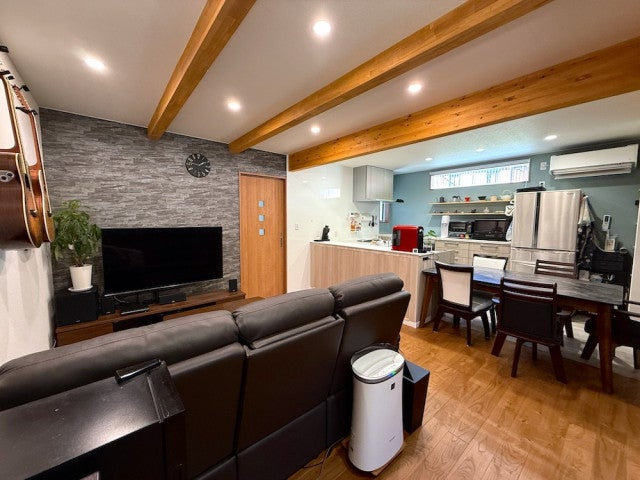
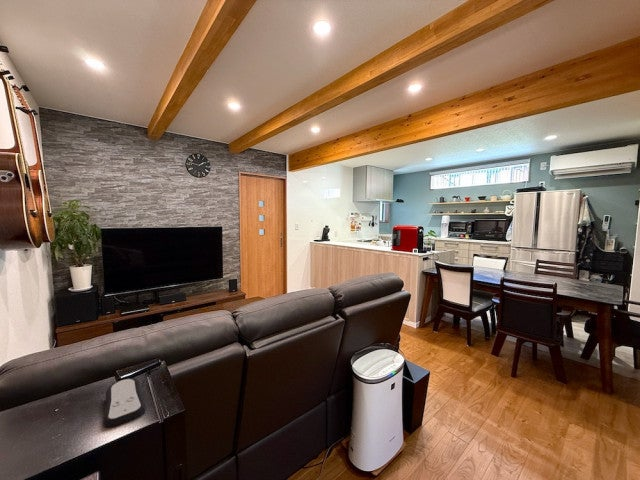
+ remote control (124, 399)
